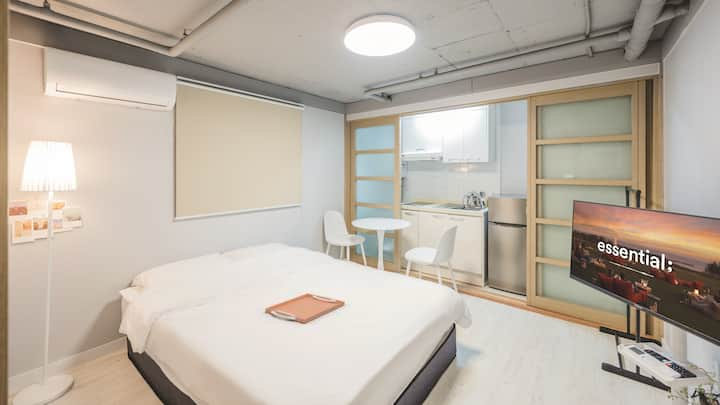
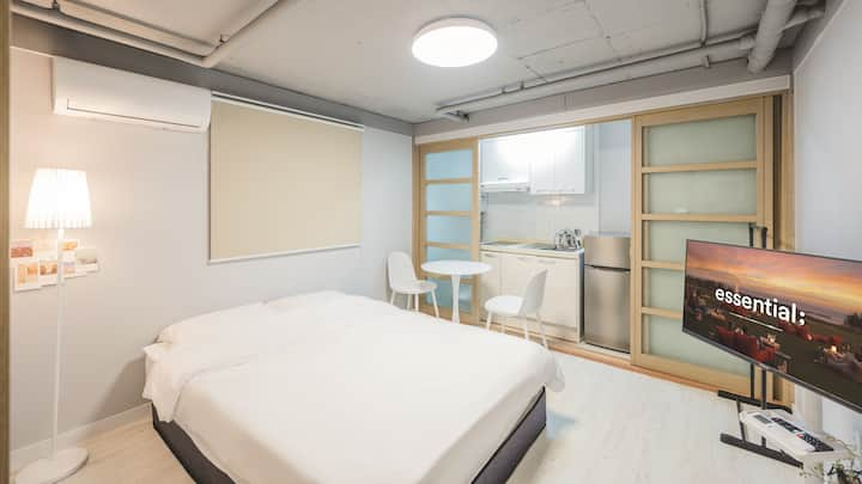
- serving tray (306, 306)
